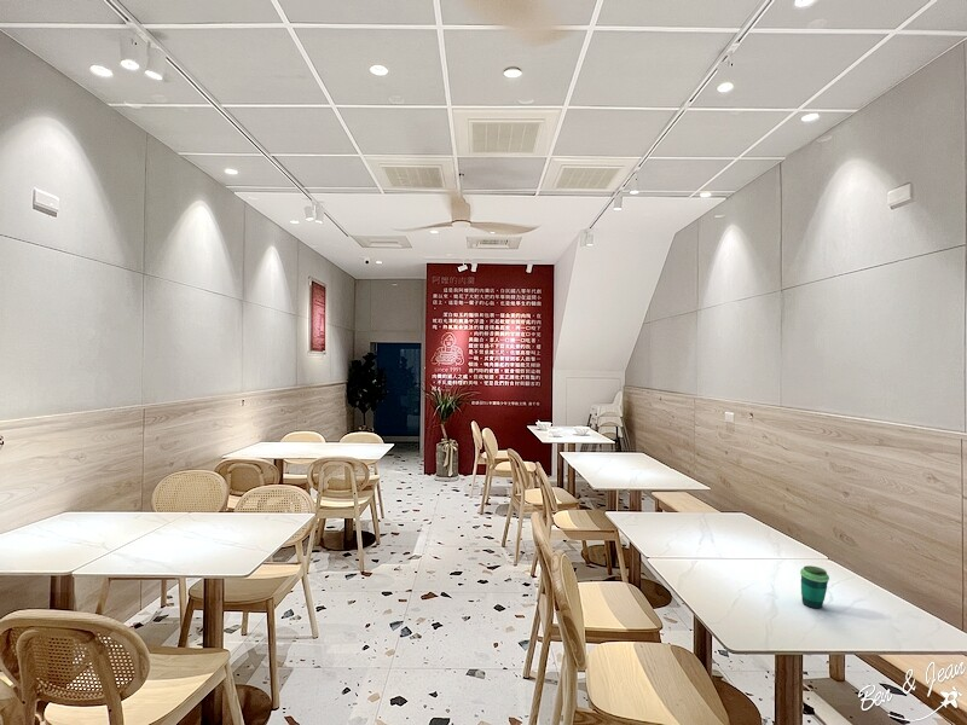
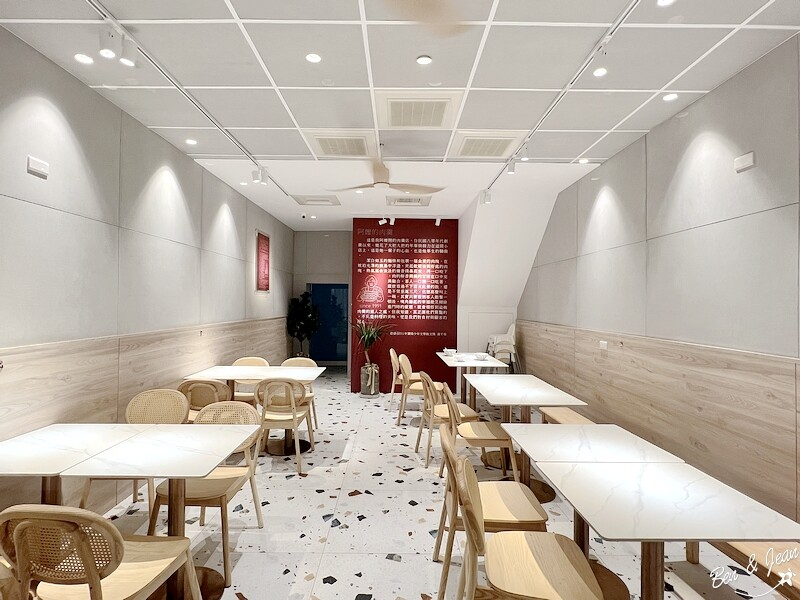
- cup (813, 587)
